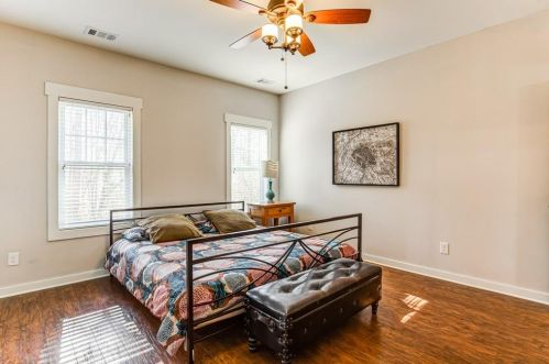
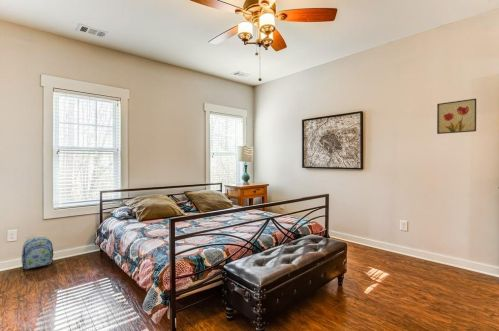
+ wall art (456, 117)
+ backpack (38, 252)
